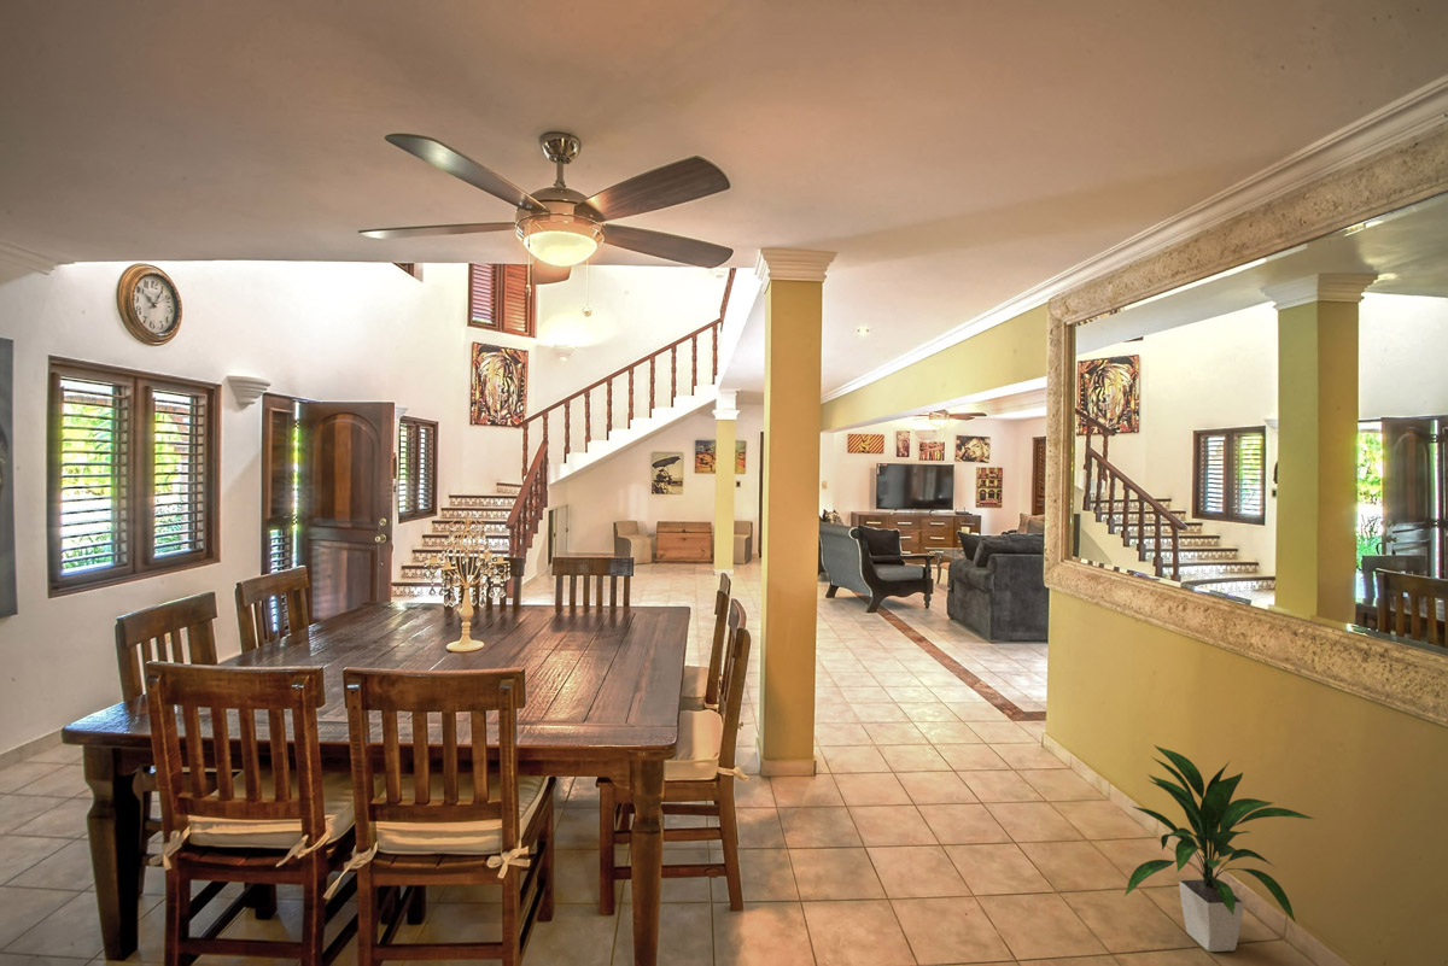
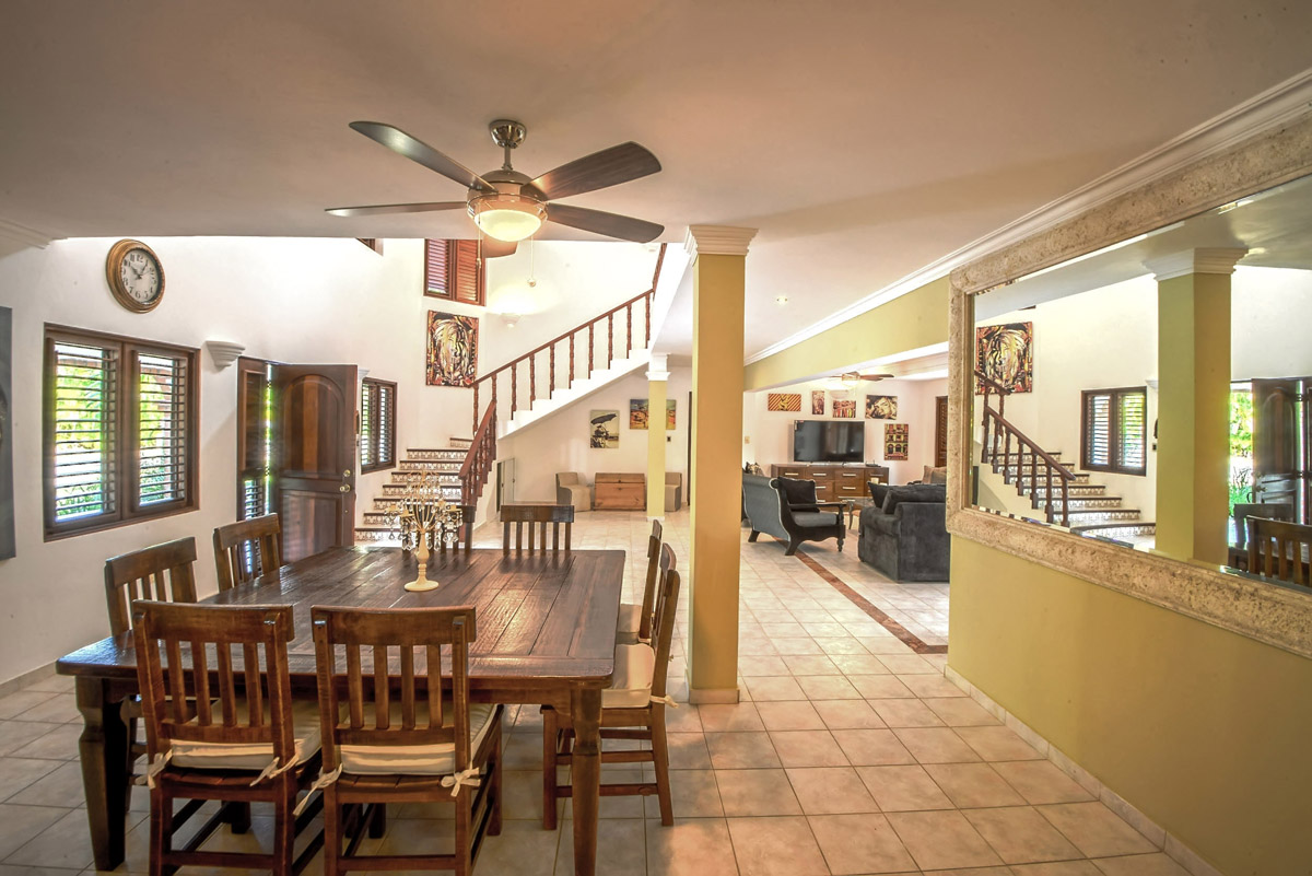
- indoor plant (1202, 844)
